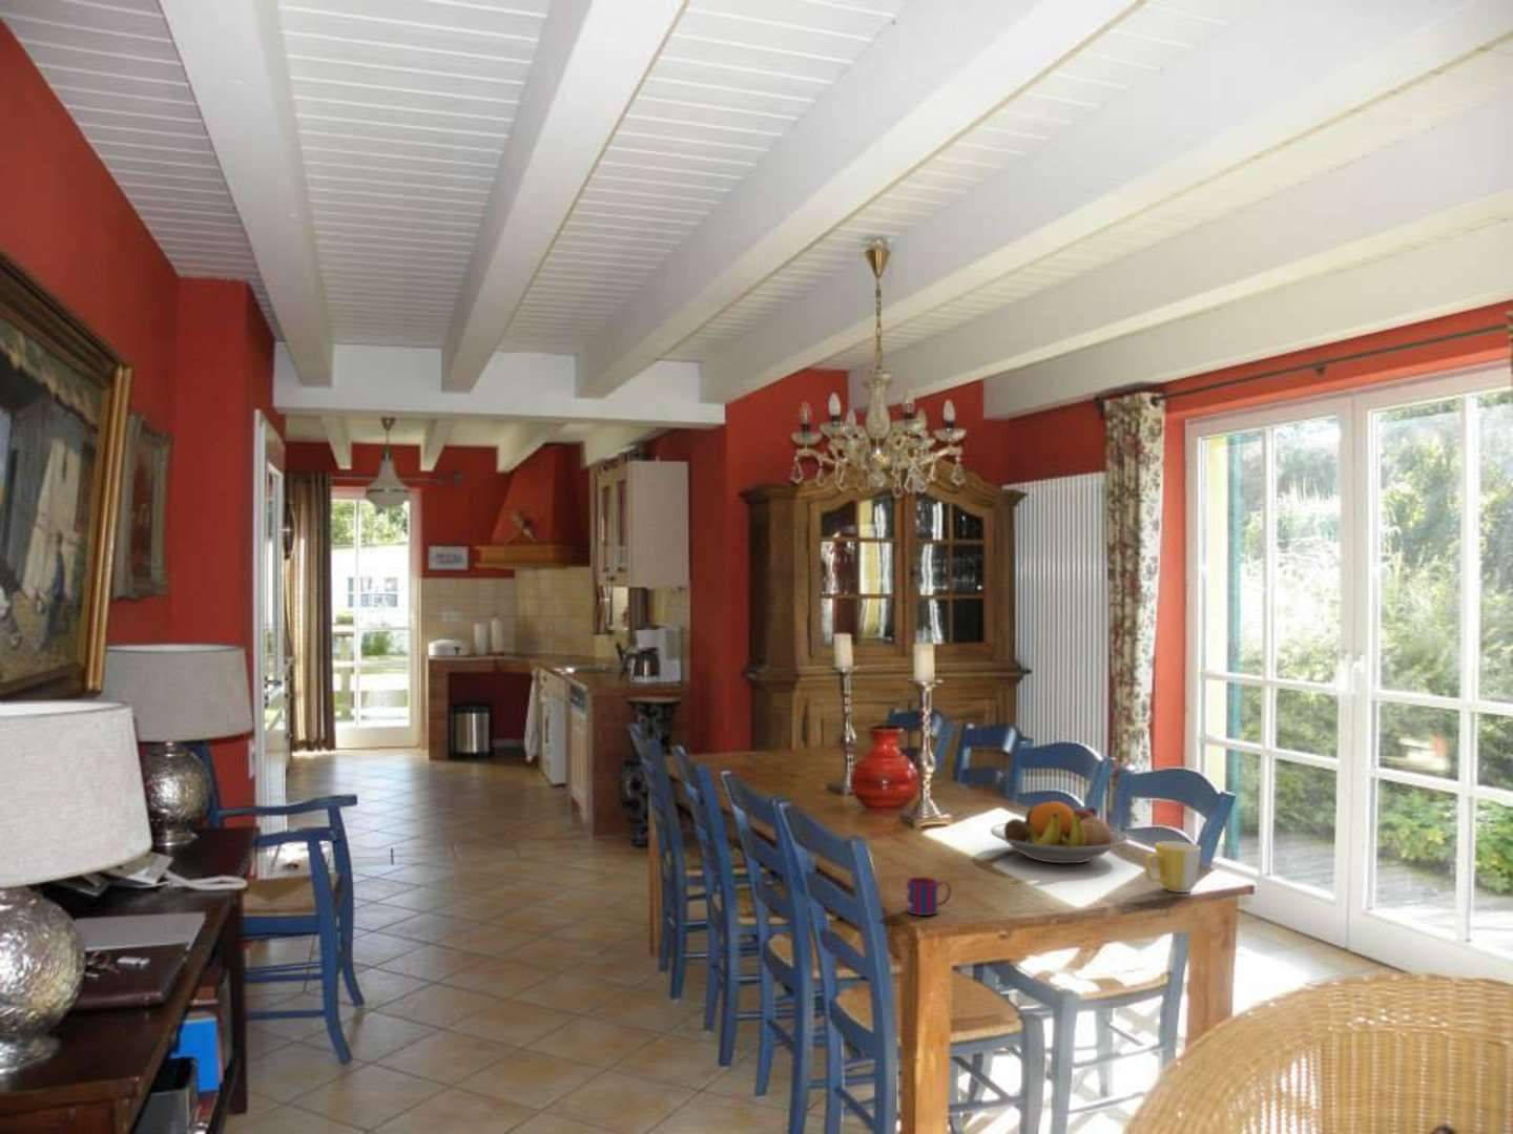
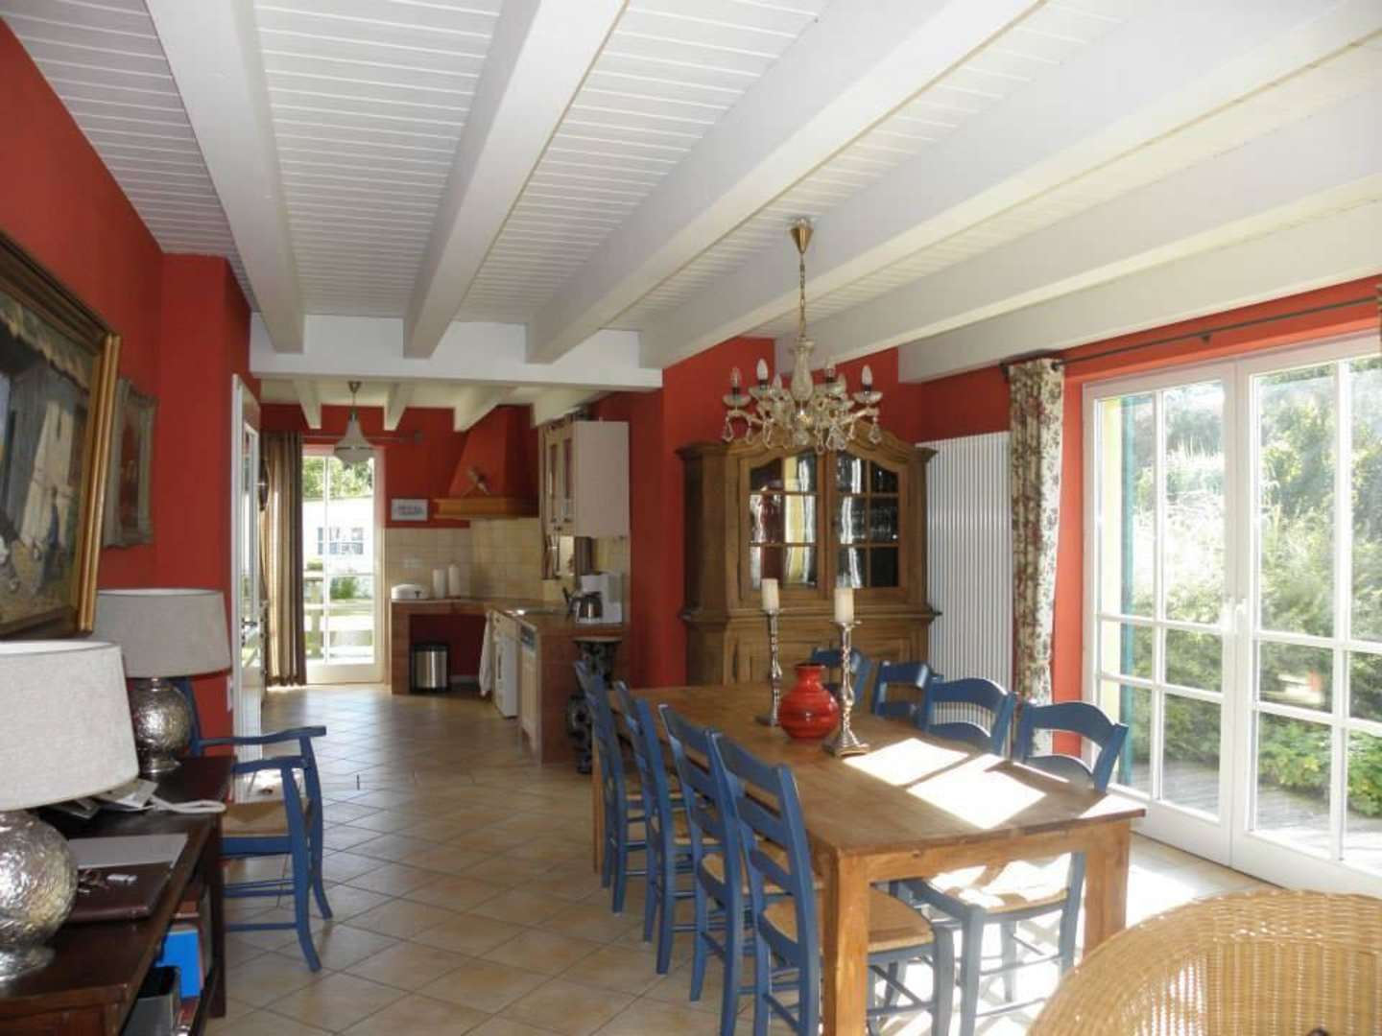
- fruit bowl (1058, 828)
- mug (929, 896)
- mug (1170, 867)
